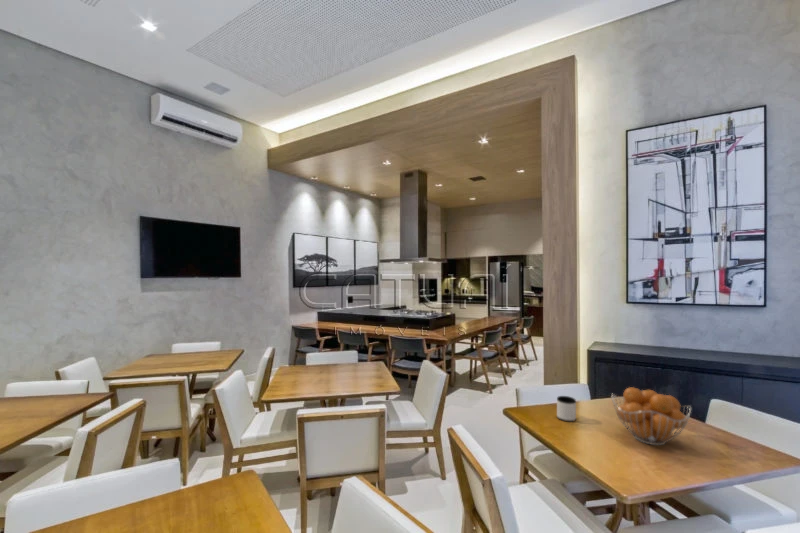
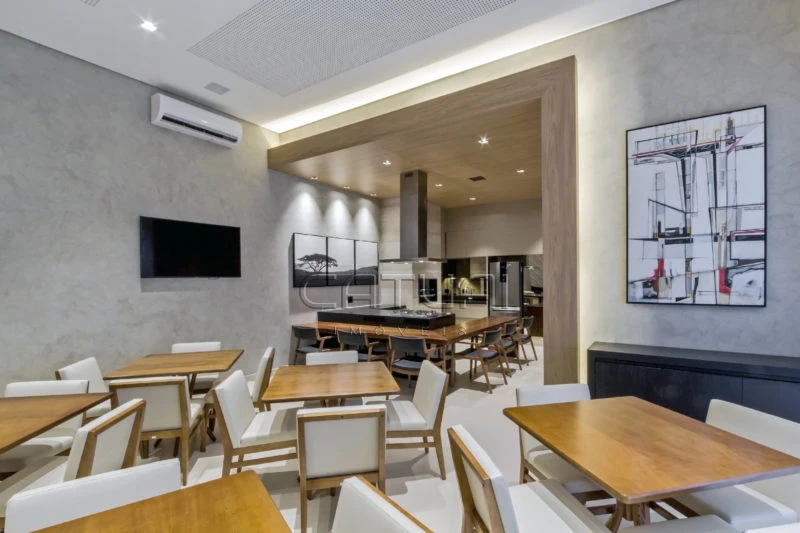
- mug (565, 407)
- fruit basket (649, 414)
